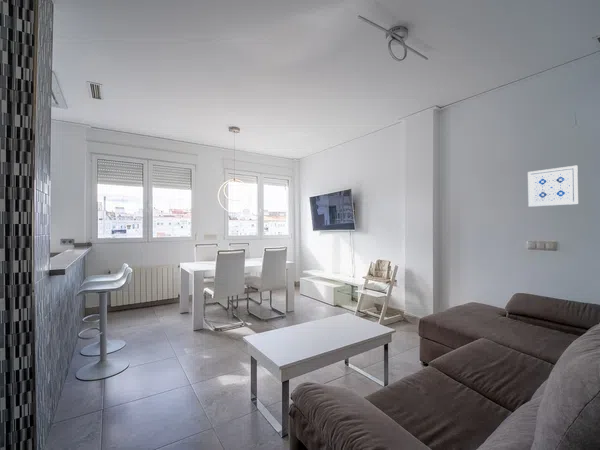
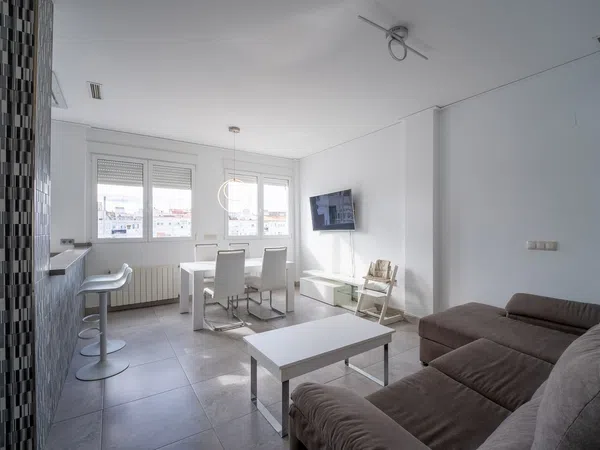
- wall art (551, 187)
